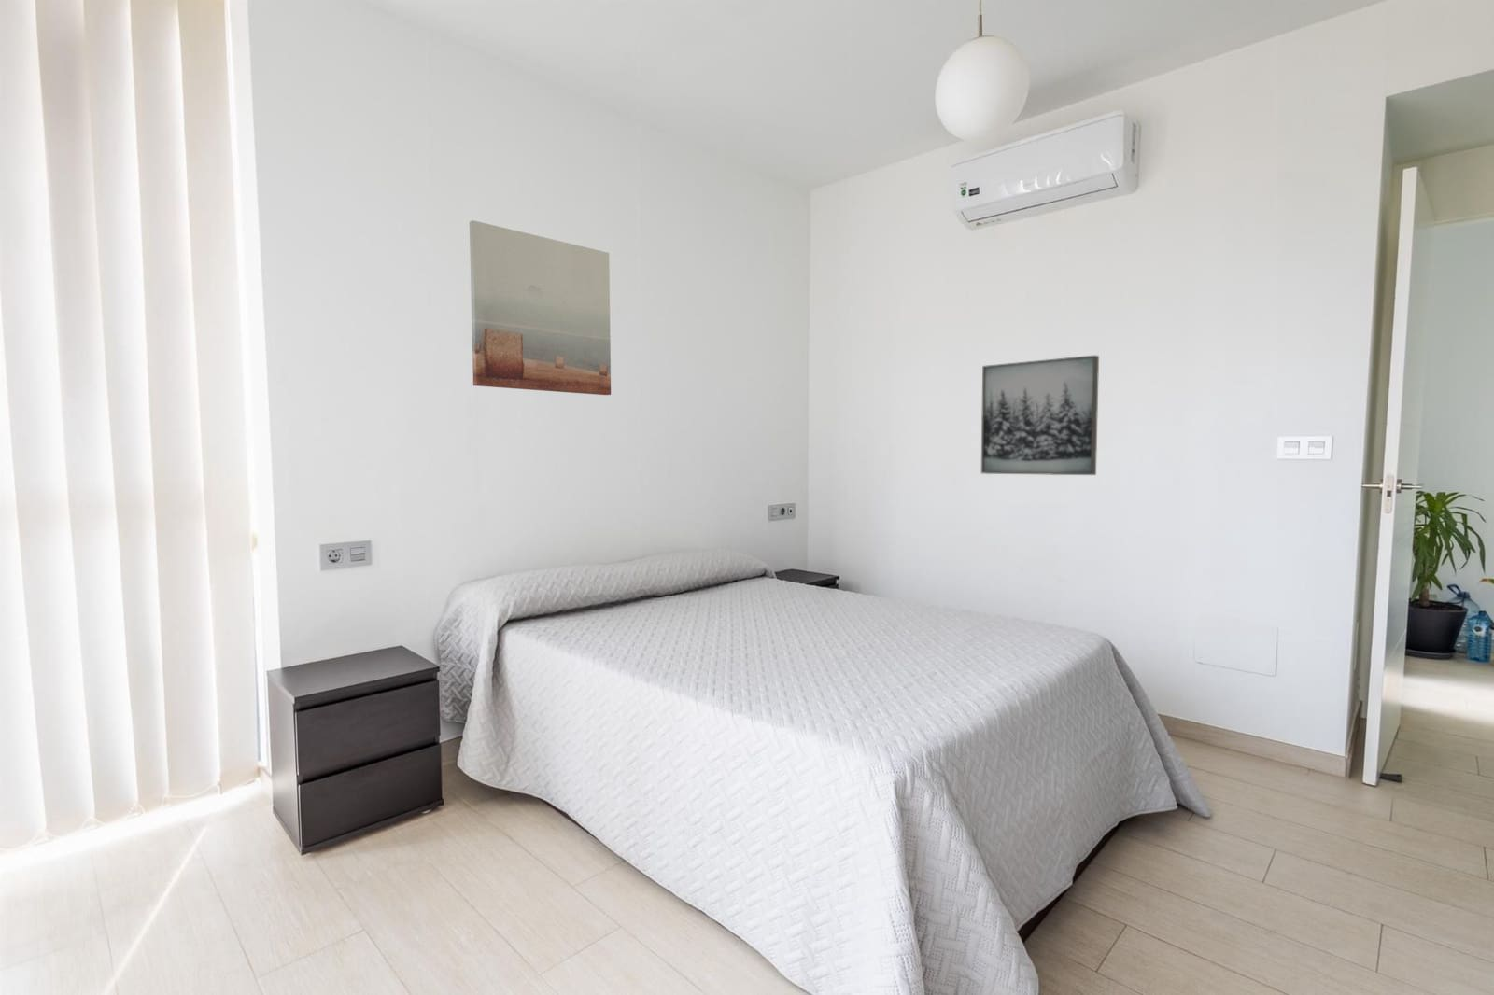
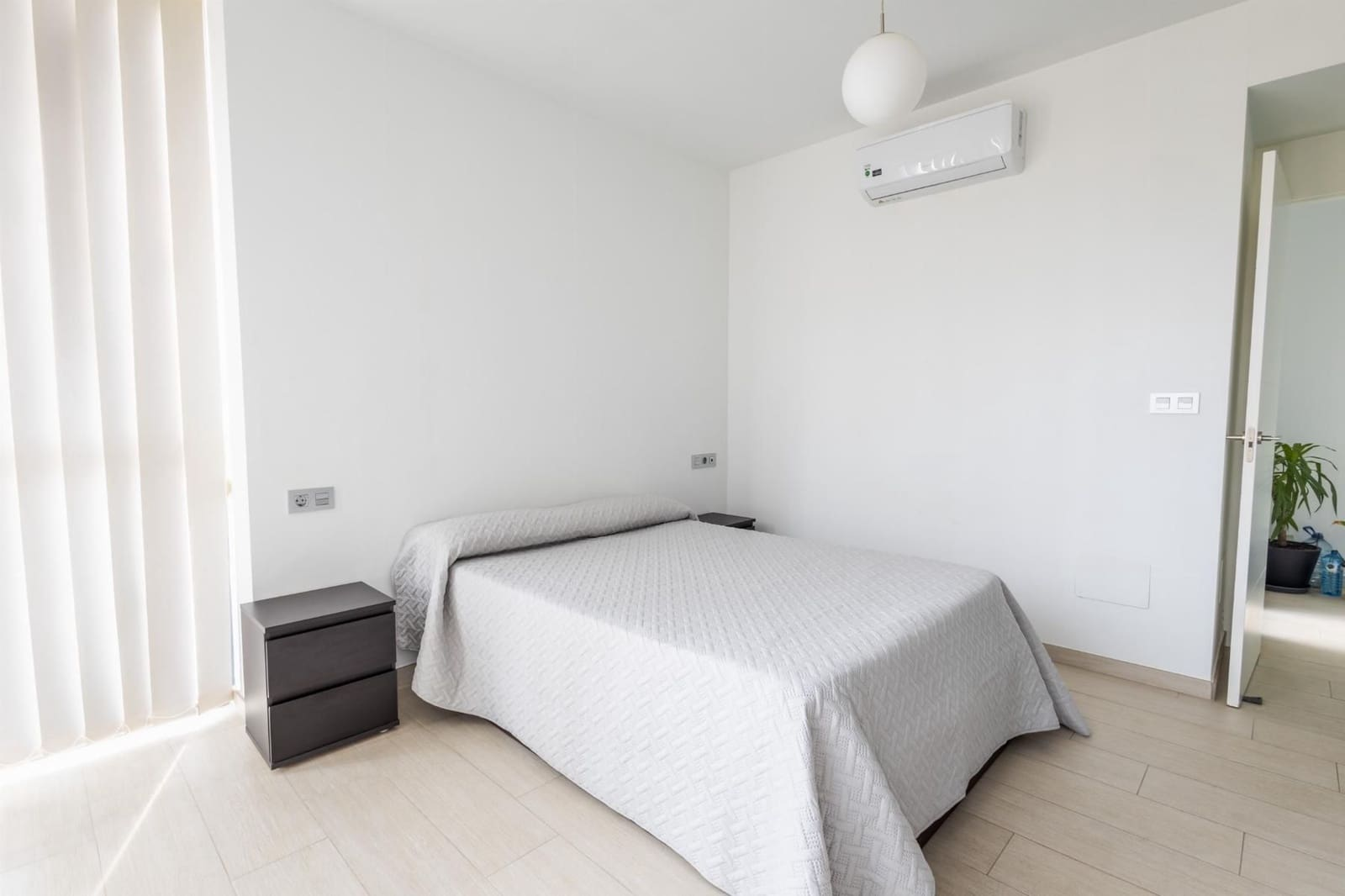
- wall art (1036, 418)
- wall art (545, 314)
